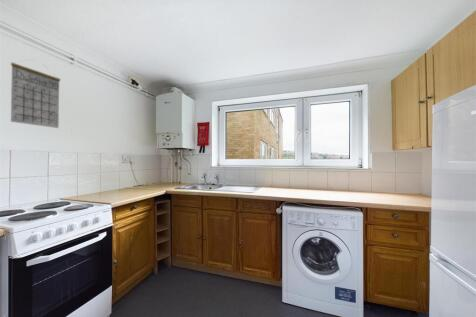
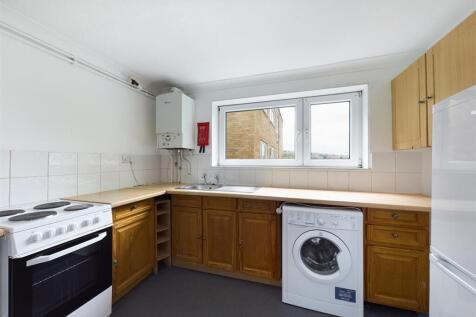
- calendar (37, 91)
